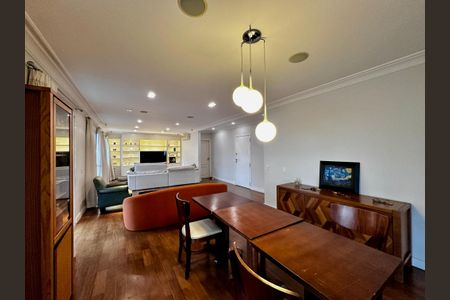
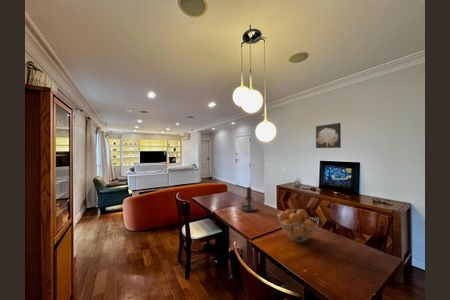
+ candle holder (247, 197)
+ wall art (327, 136)
+ fruit basket (297, 224)
